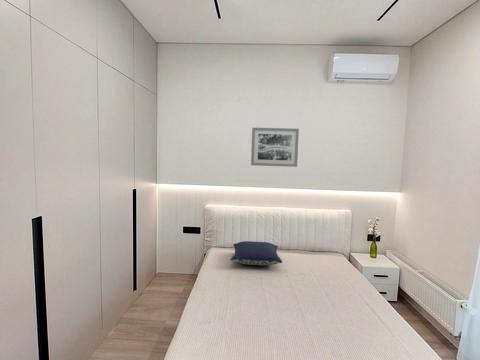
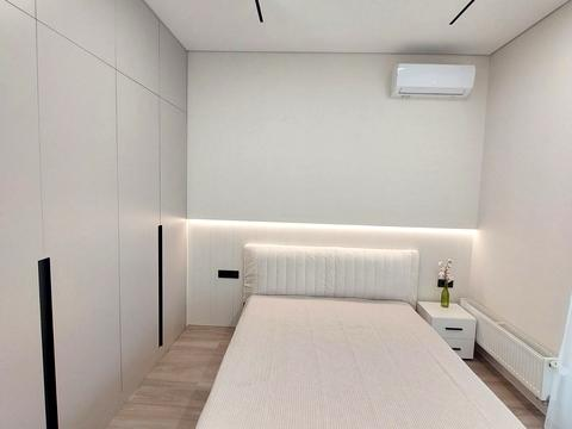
- pillow (255, 252)
- wall art (274, 147)
